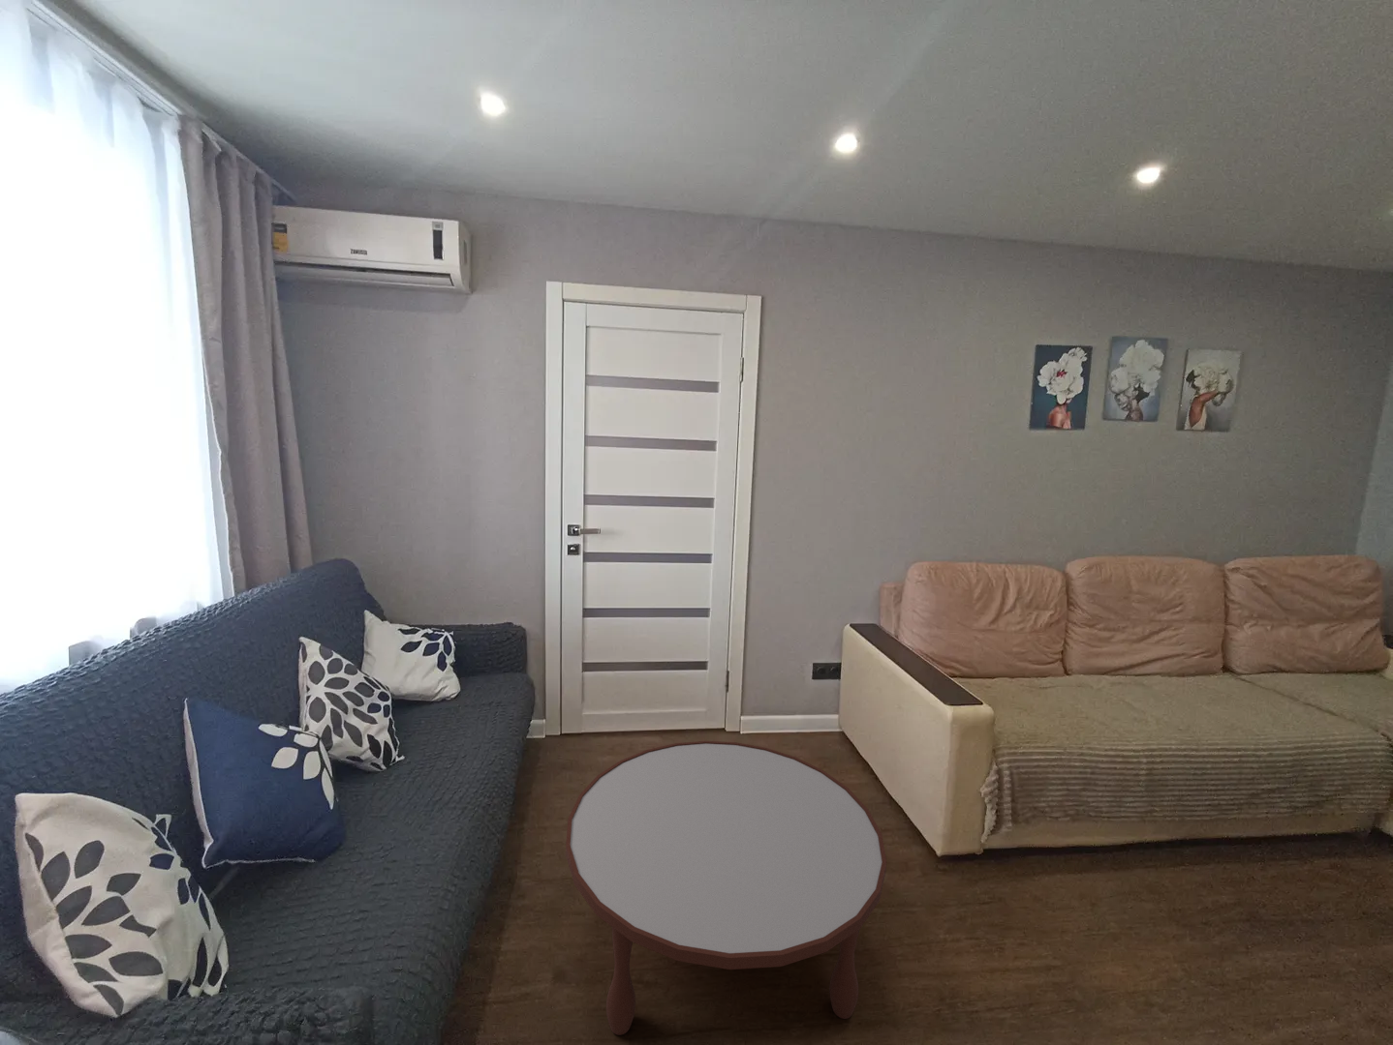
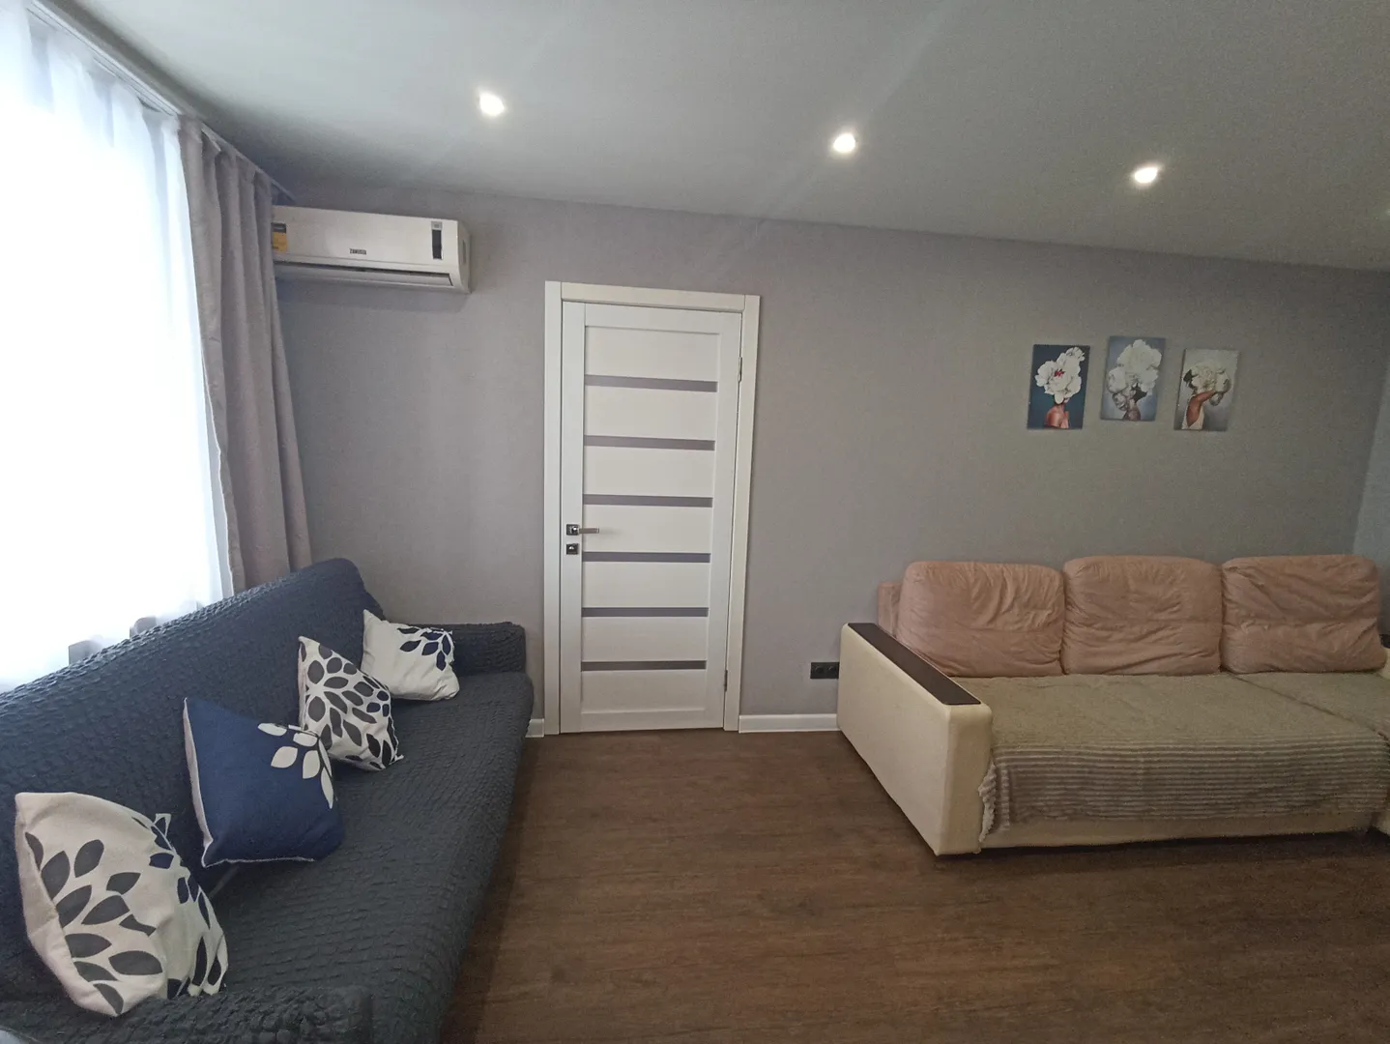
- coffee table (721, 876)
